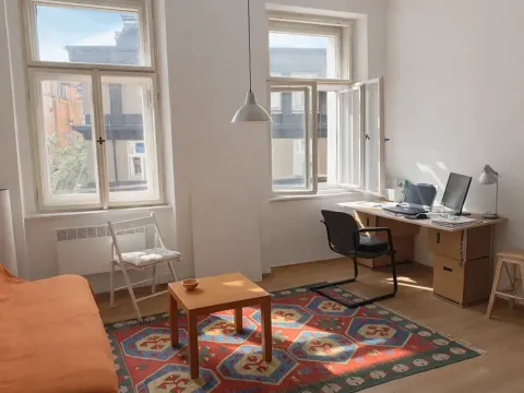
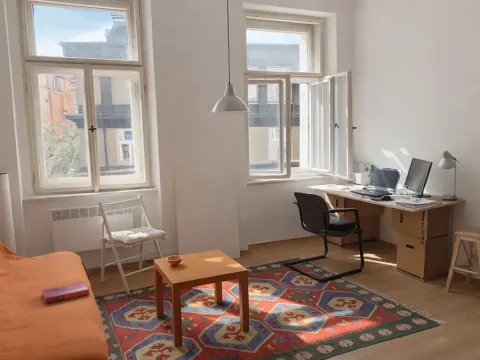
+ hardback book (65, 292)
